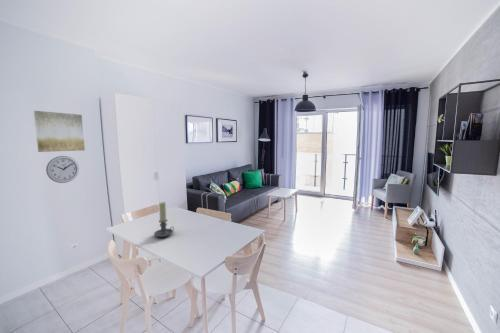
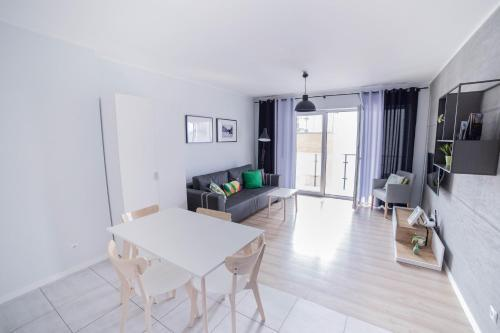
- wall clock (63, 169)
- candle holder (164, 218)
- wall art (61, 132)
